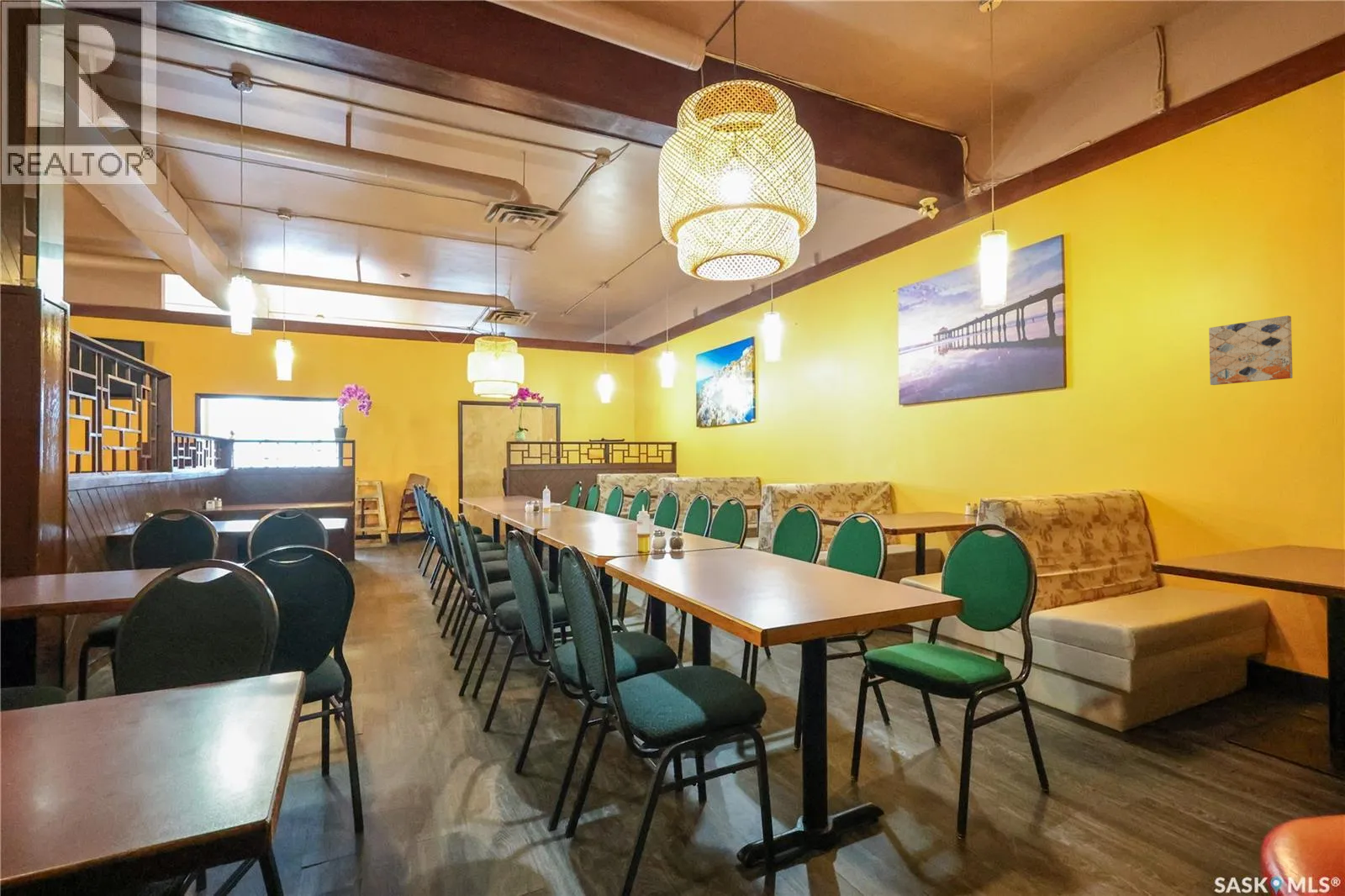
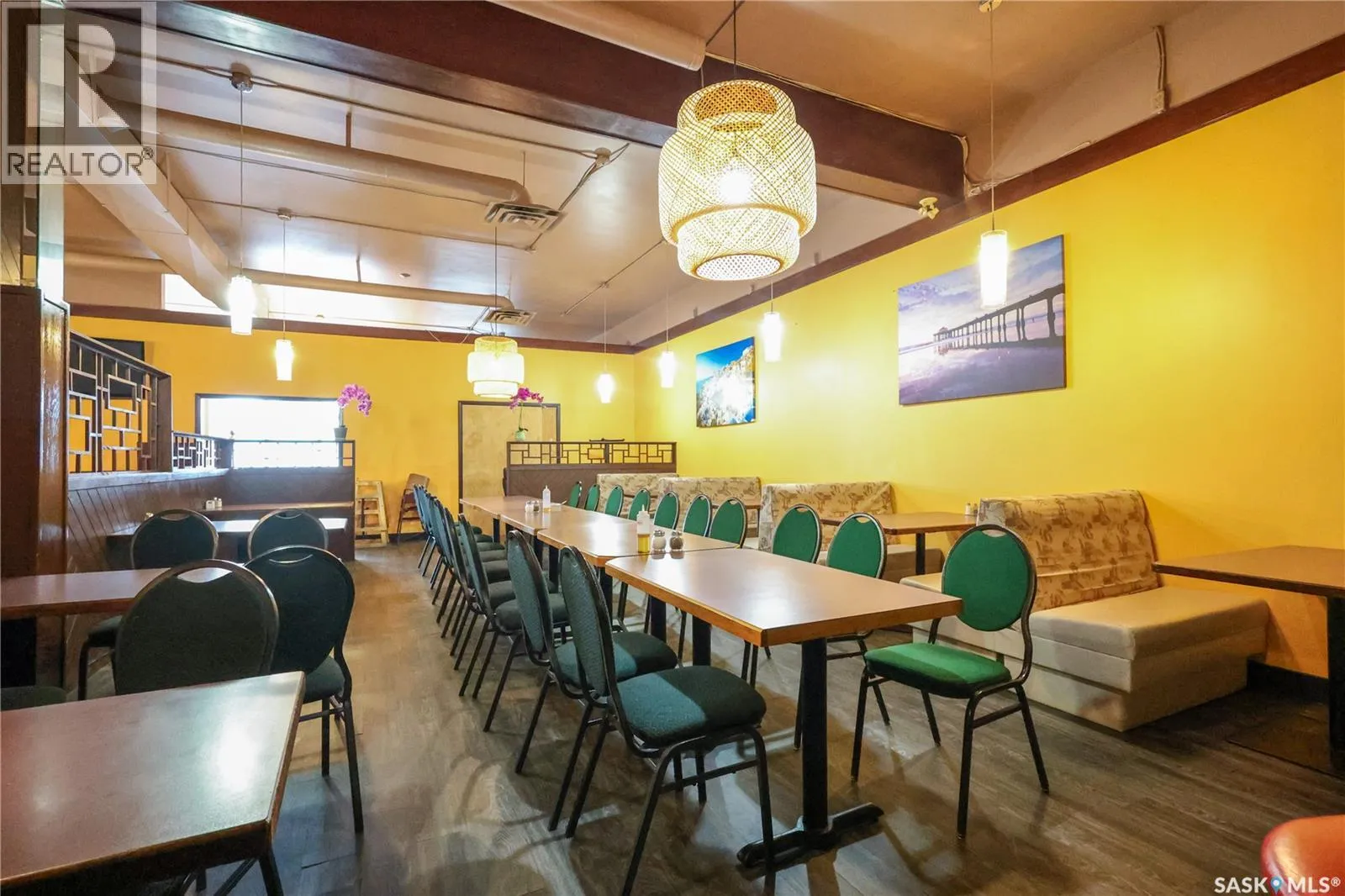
- wall art (1248, 351)
